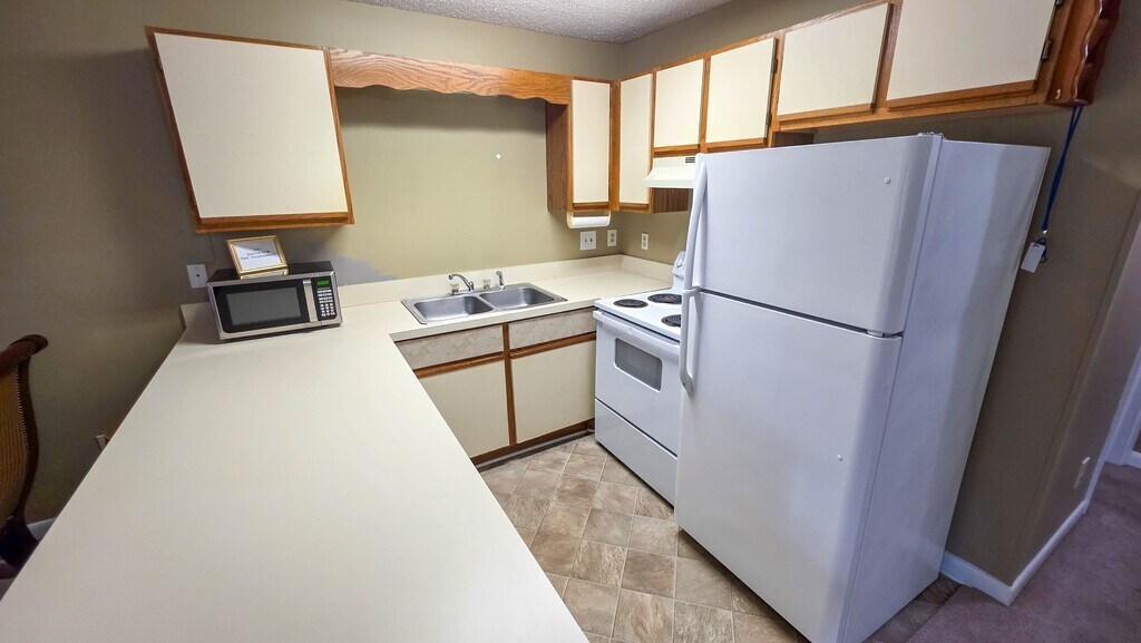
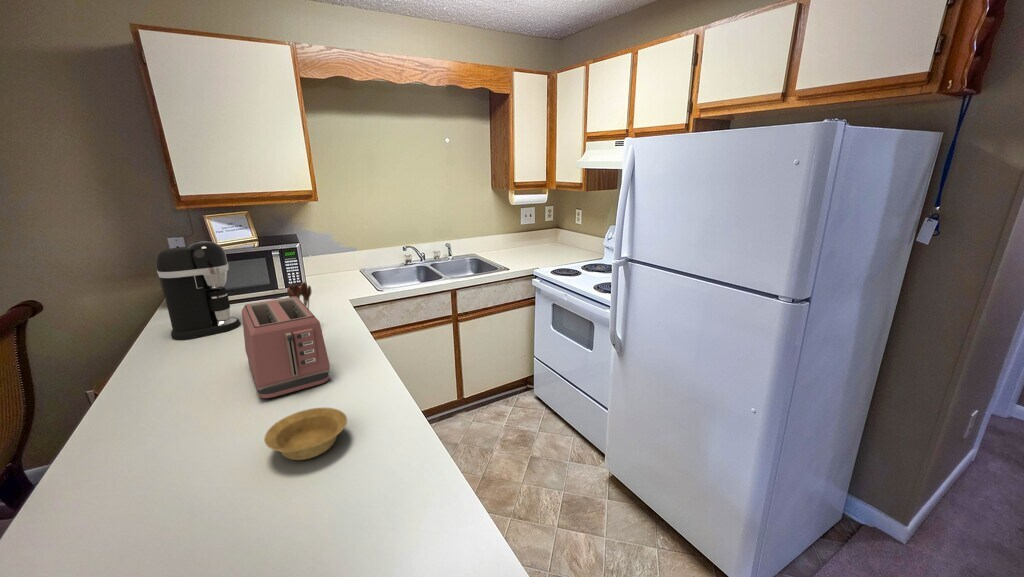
+ bowl (308, 436)
+ coffee maker (198, 287)
+ utensil holder (304, 304)
+ toaster (283, 342)
